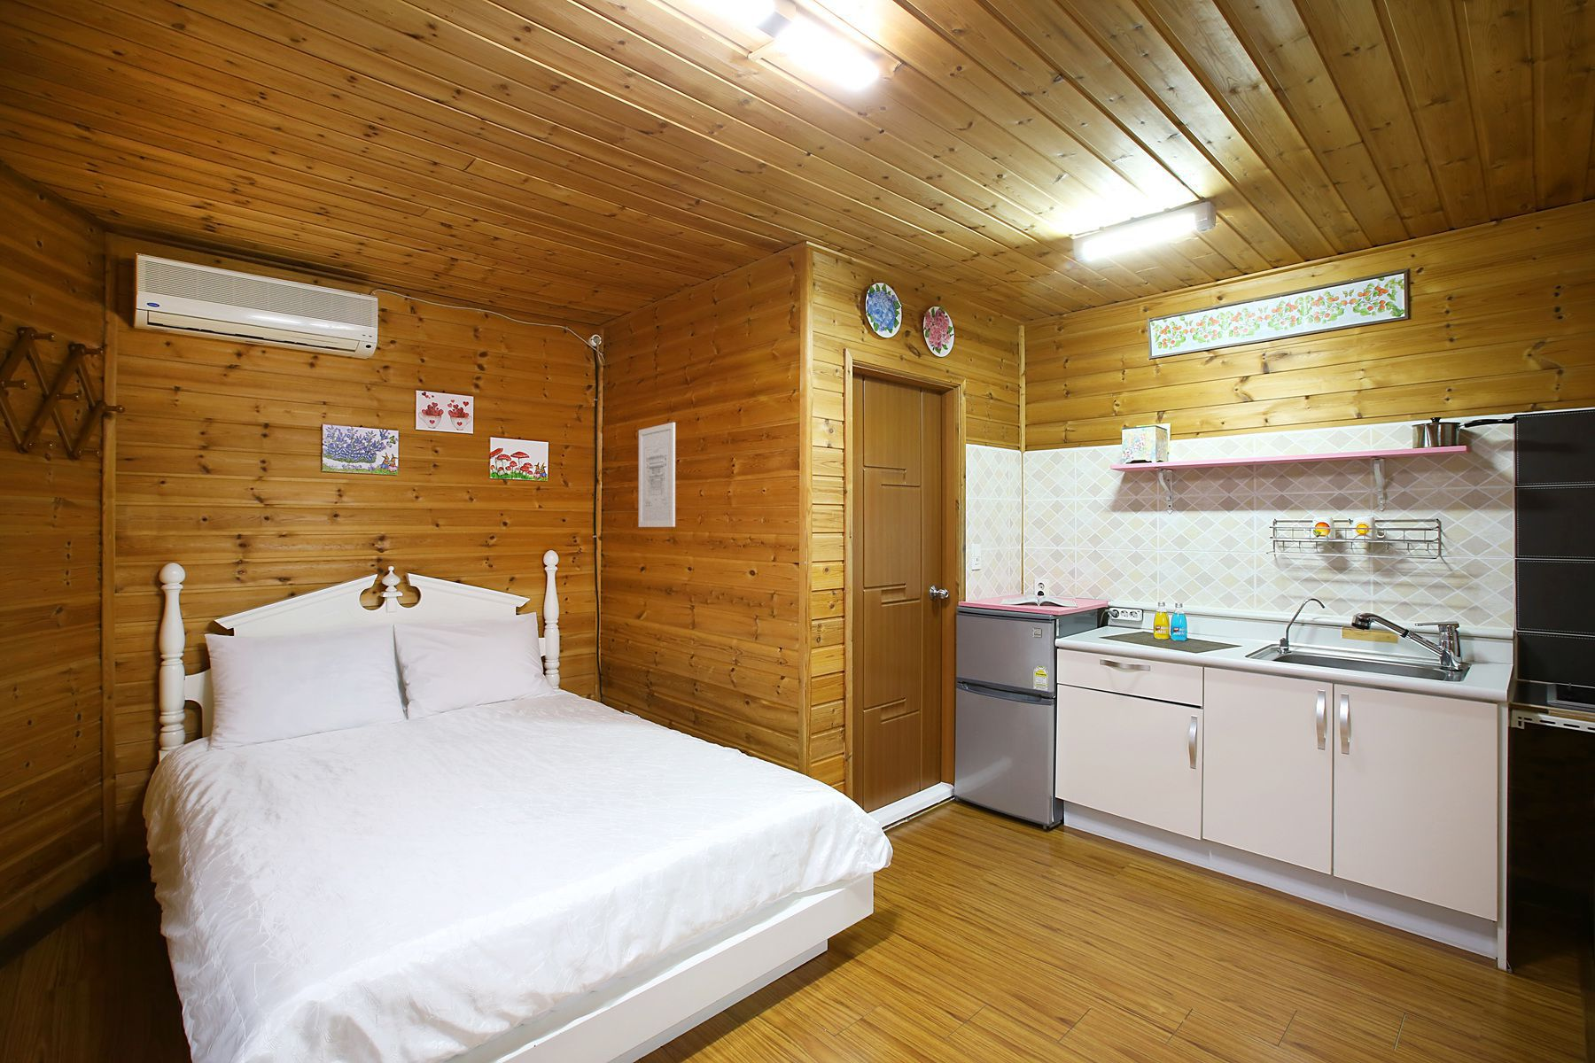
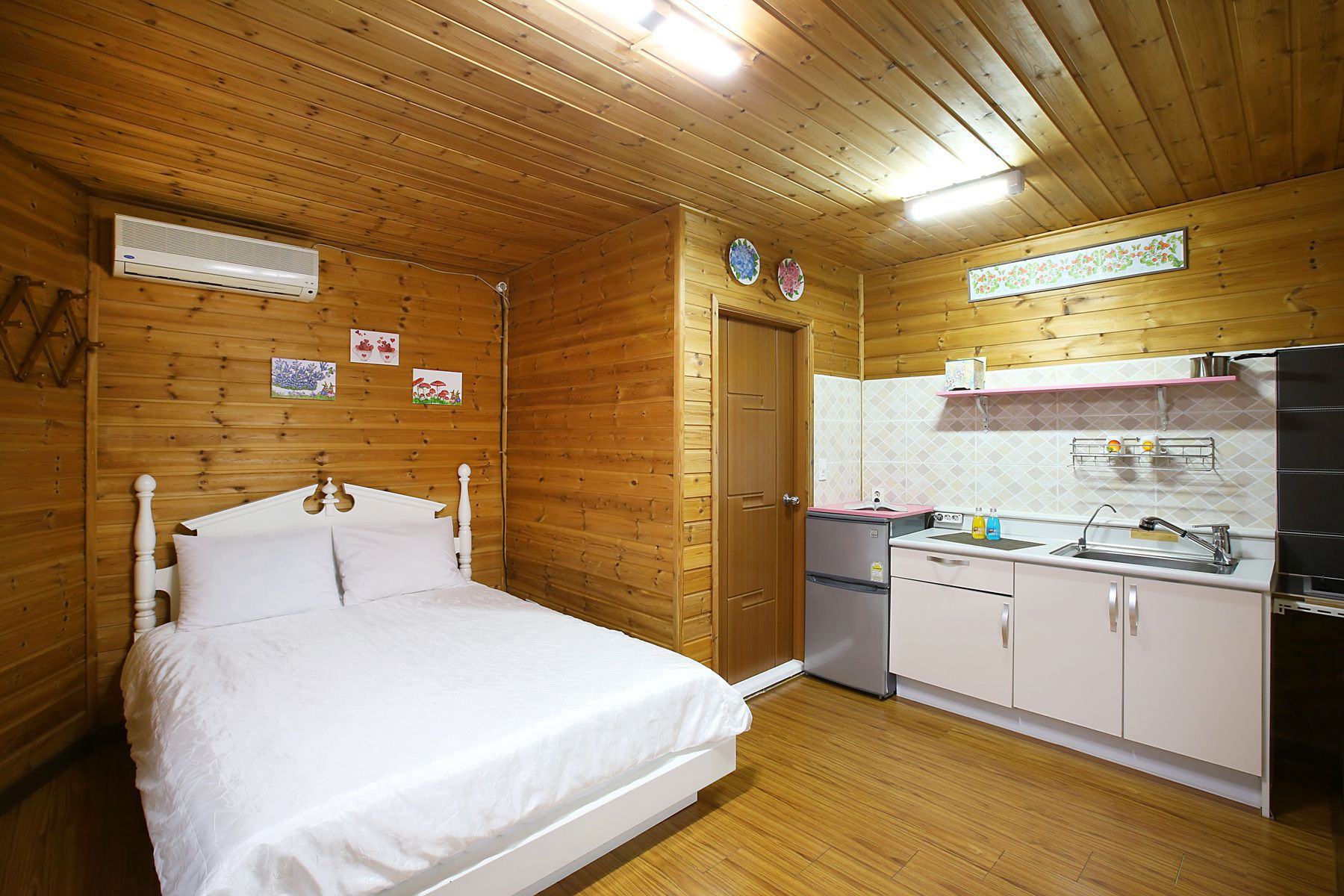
- wall art (656, 477)
